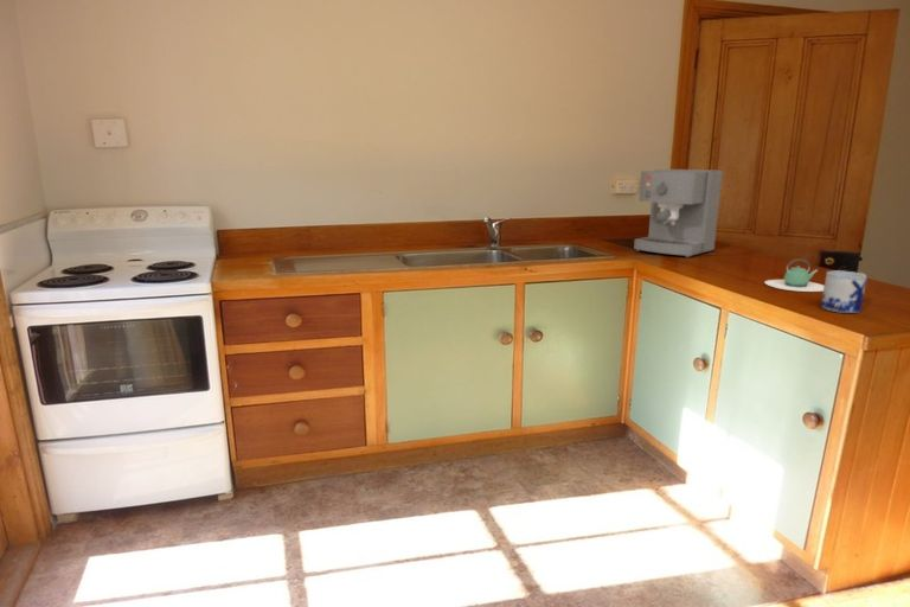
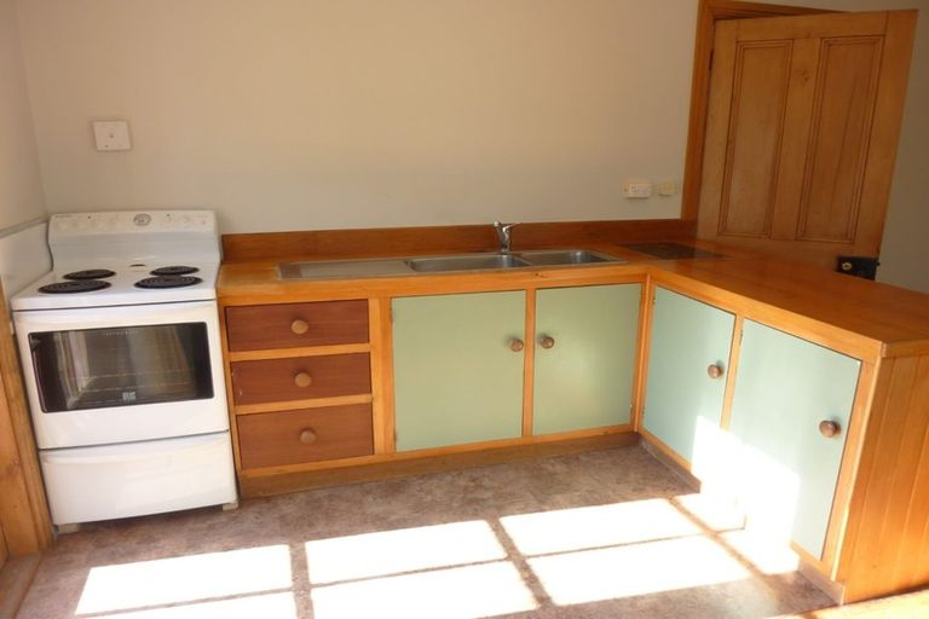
- coffee maker (679, 211)
- mug (846, 290)
- teapot (797, 271)
